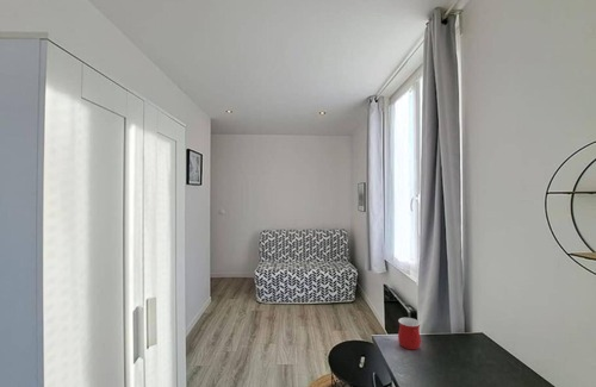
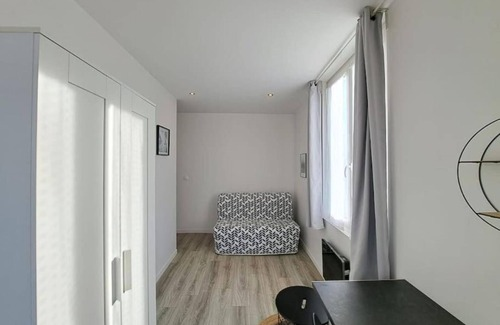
- mug (410, 335)
